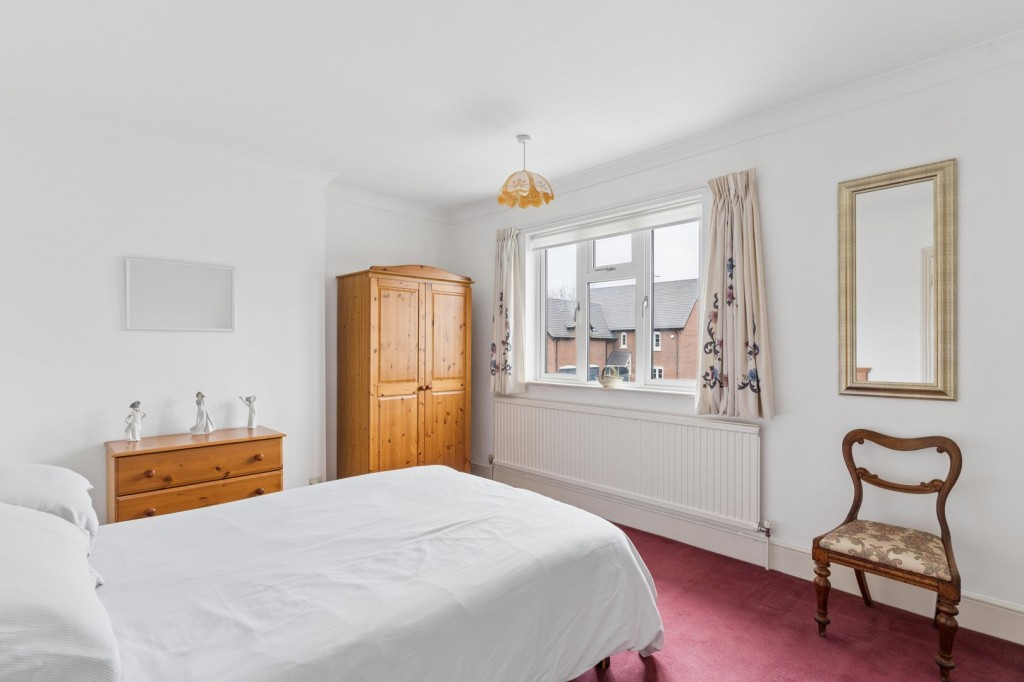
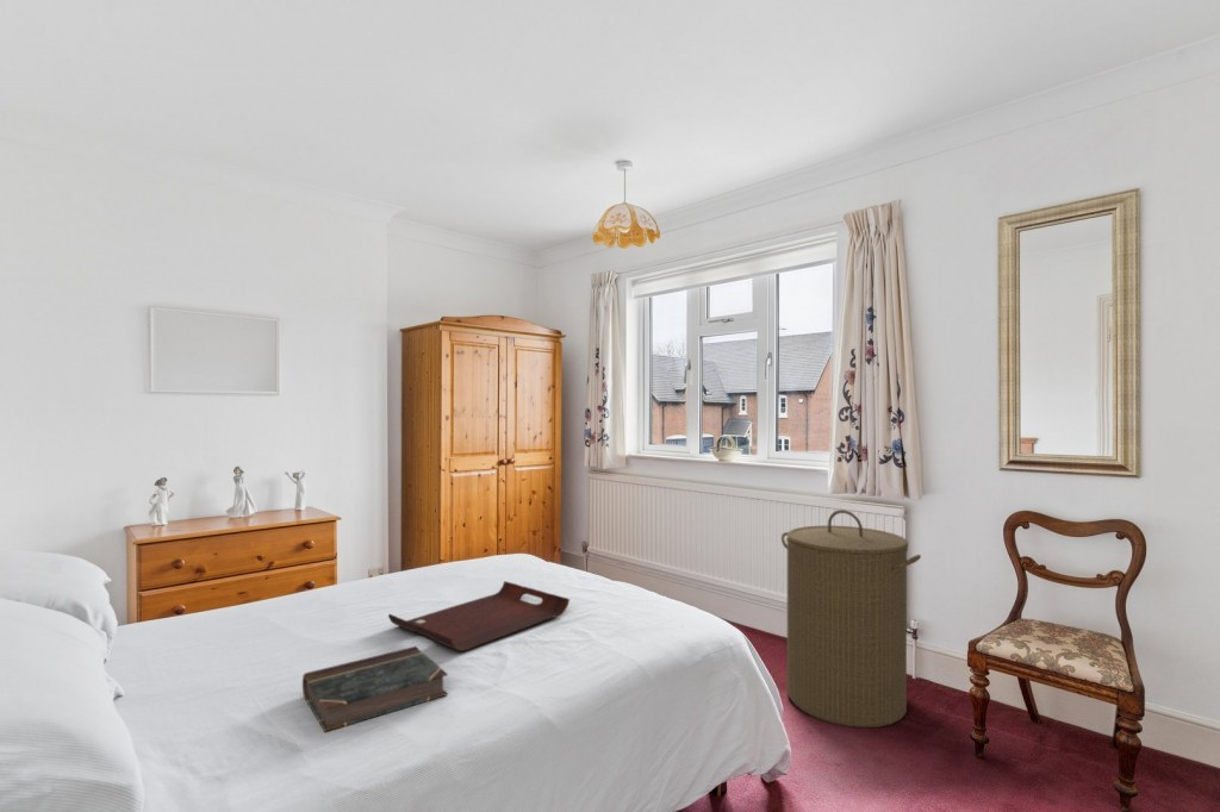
+ book (374, 682)
+ laundry hamper (845, 605)
+ serving tray (481, 613)
